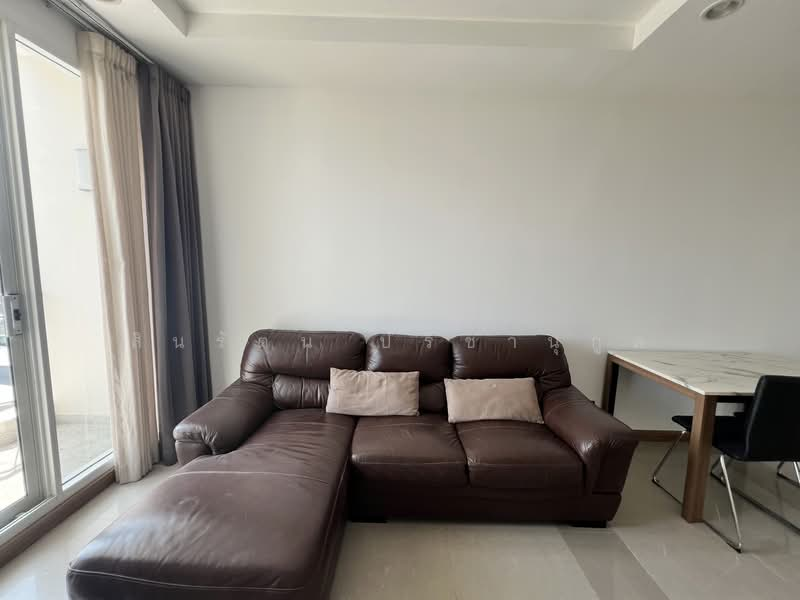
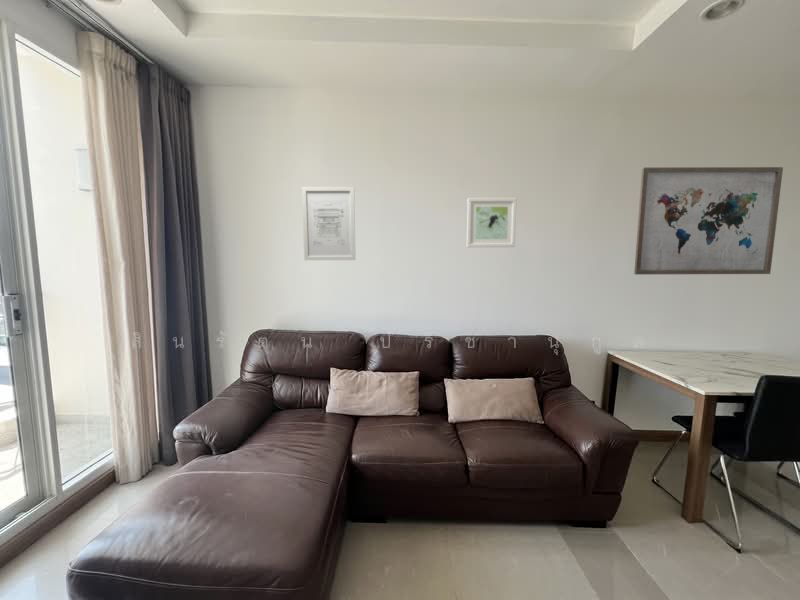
+ wall art (329, 224)
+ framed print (491, 222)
+ wall art (707, 221)
